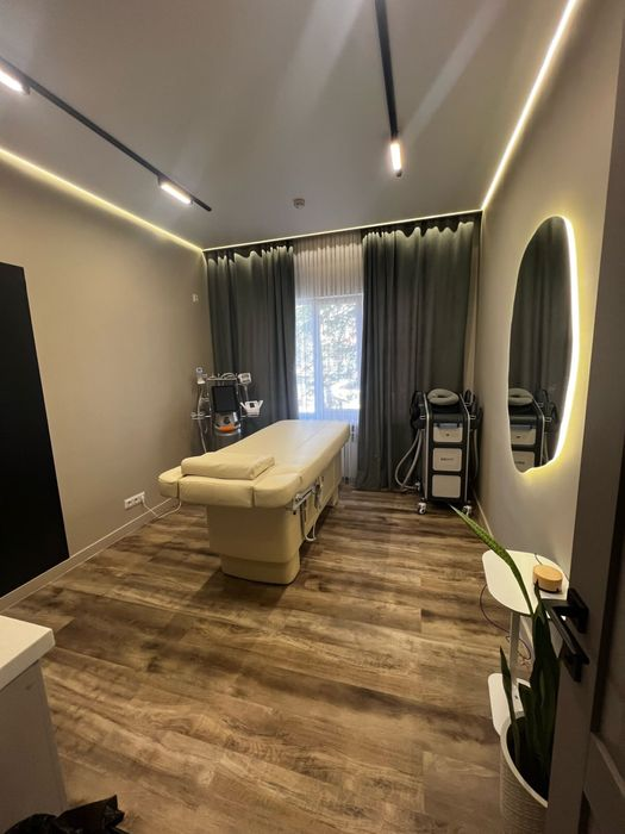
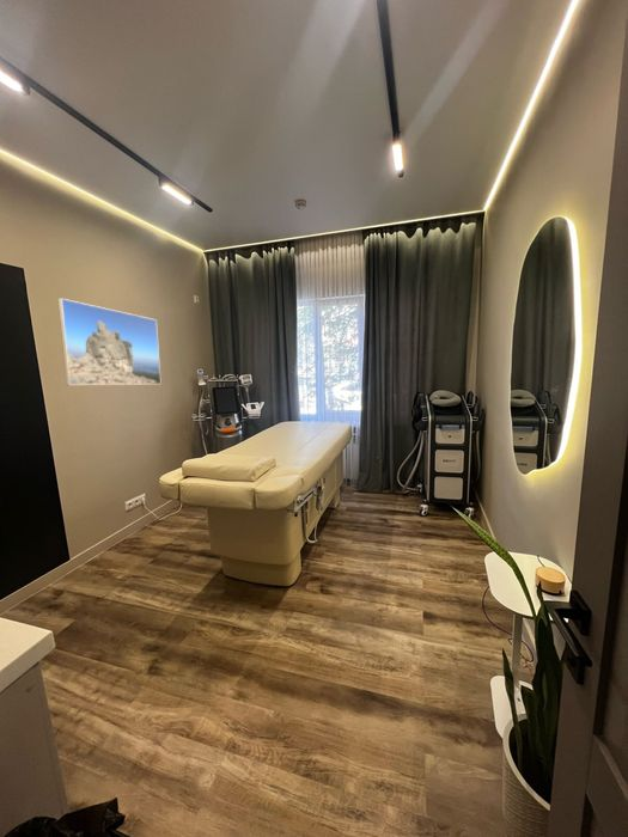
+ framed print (117, 348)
